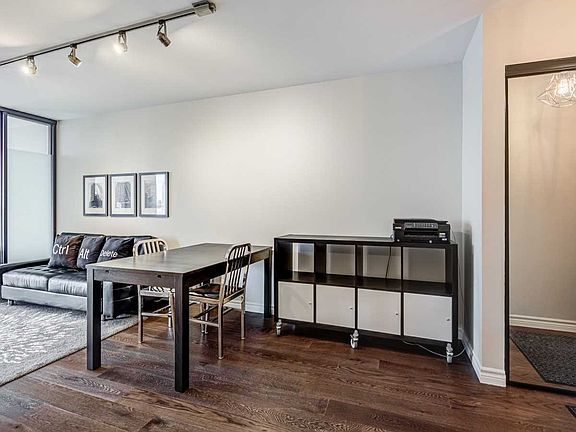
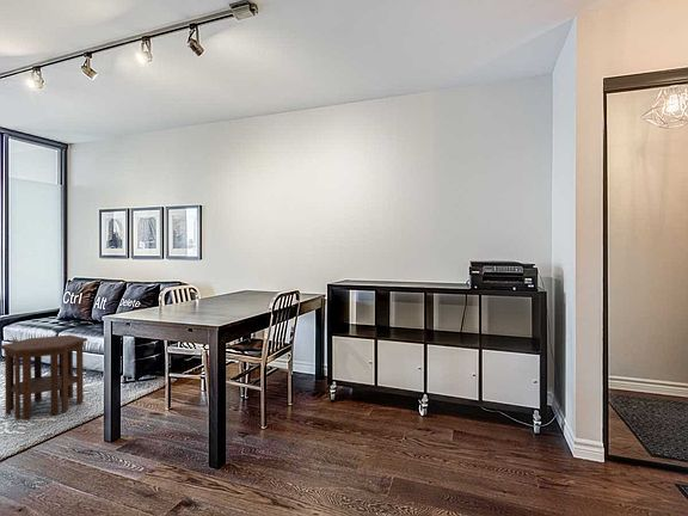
+ side table (45, 376)
